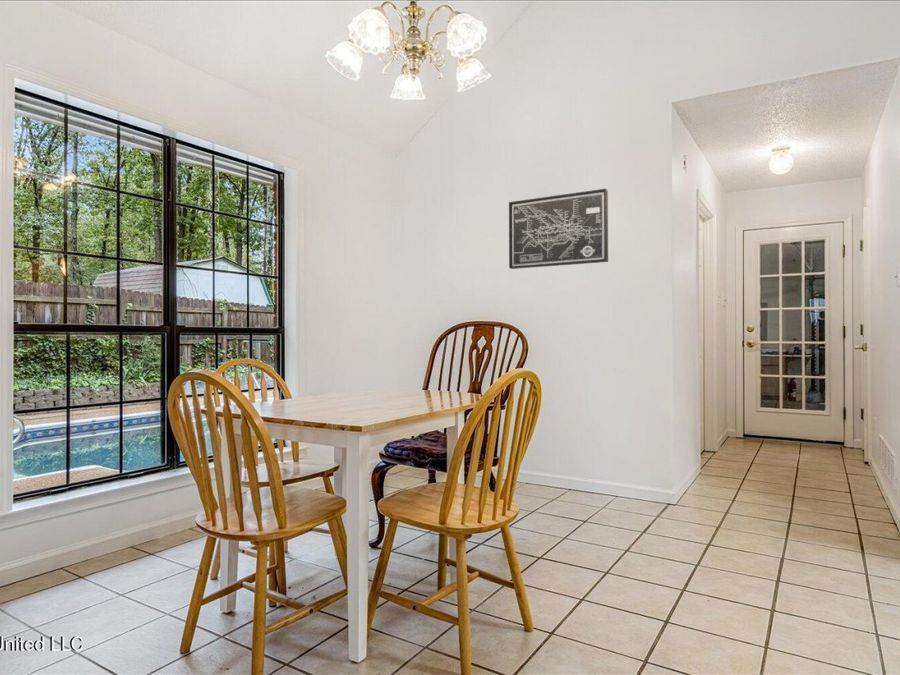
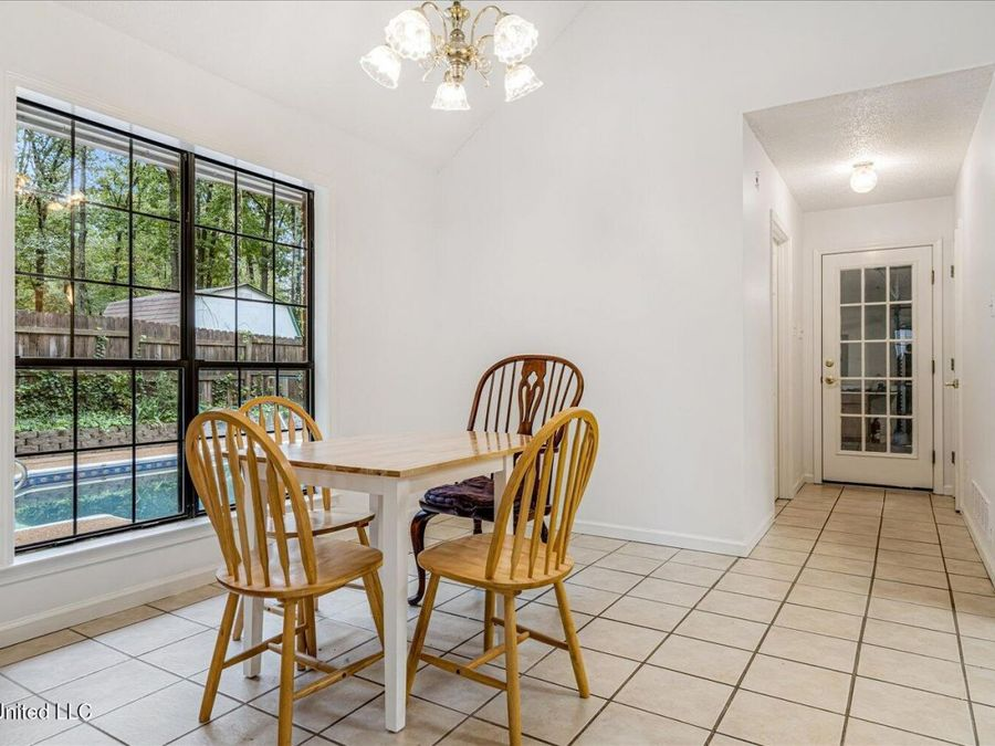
- wall art (556, 230)
